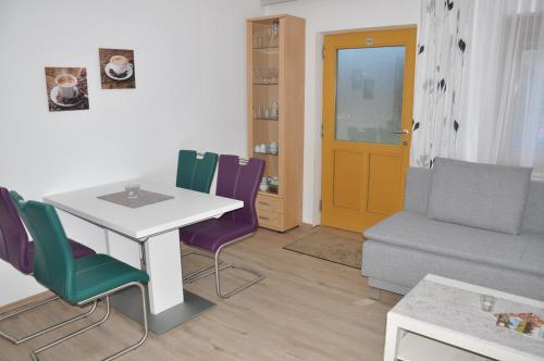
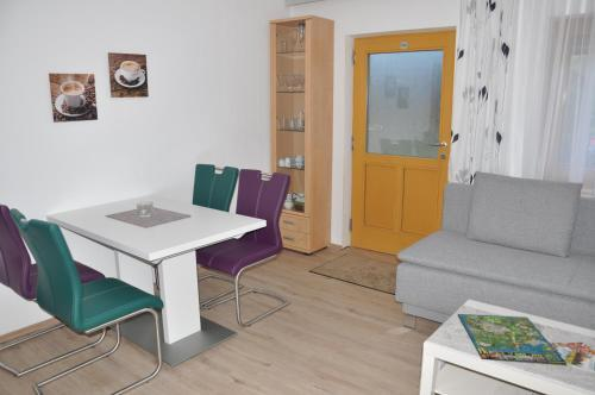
+ board game (506, 336)
